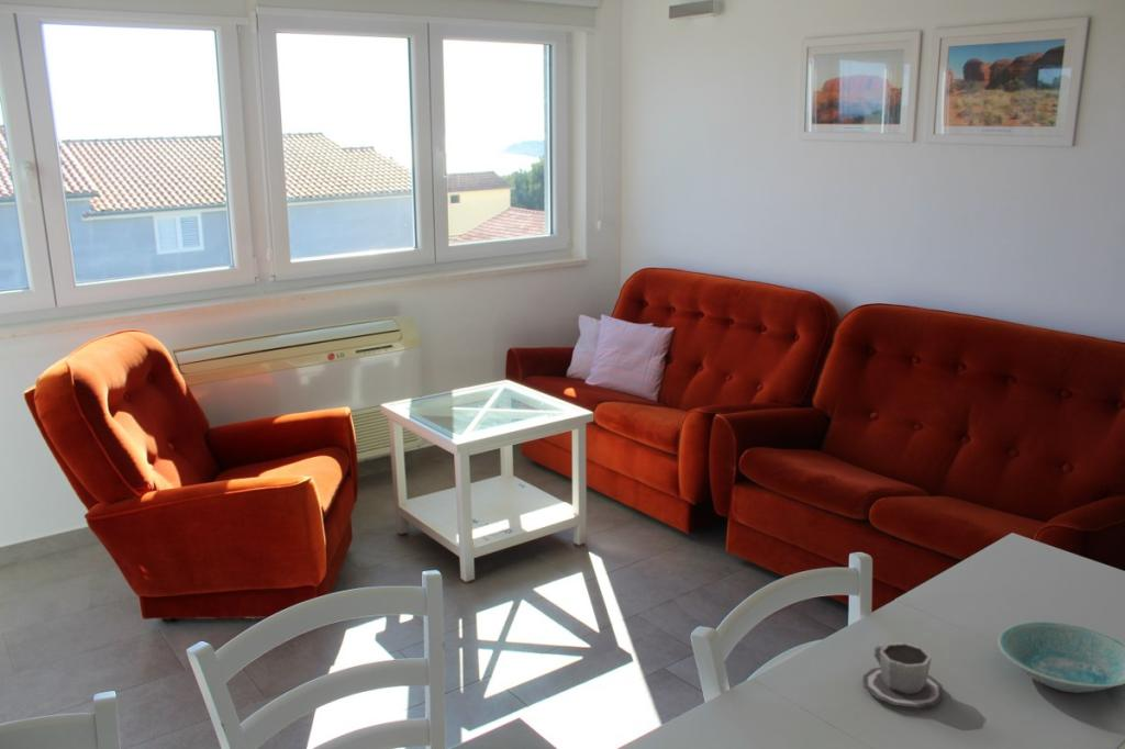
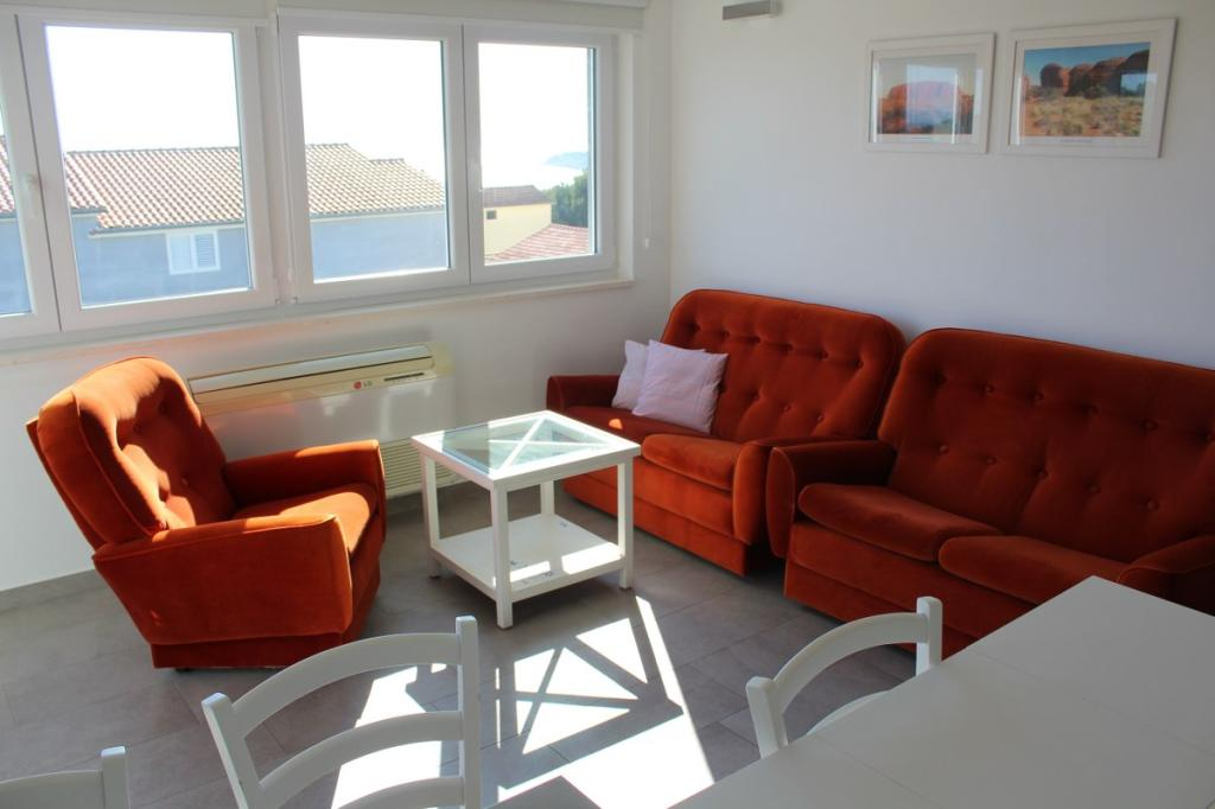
- cup (903, 672)
- bowl (1067, 663)
